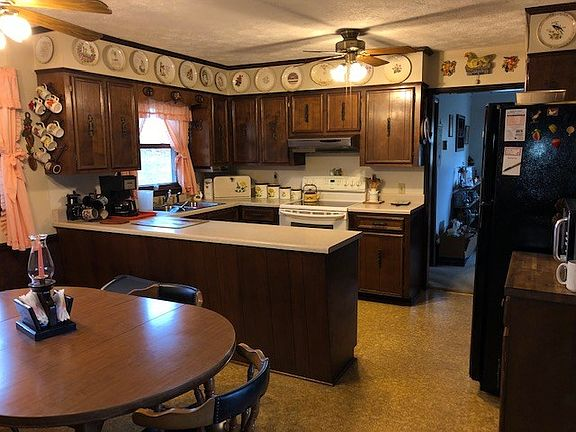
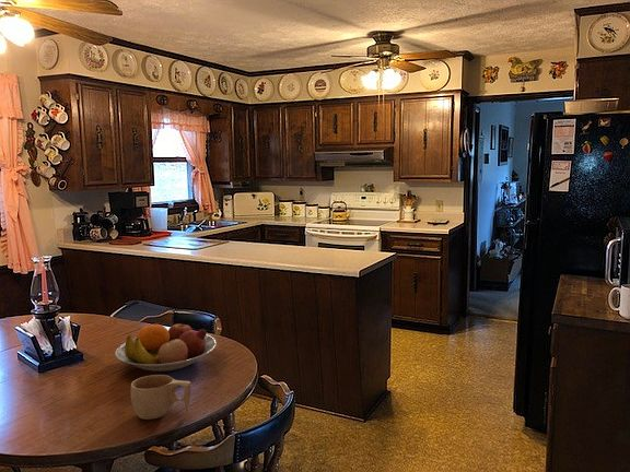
+ cup (161, 398)
+ fruit bowl (166, 342)
